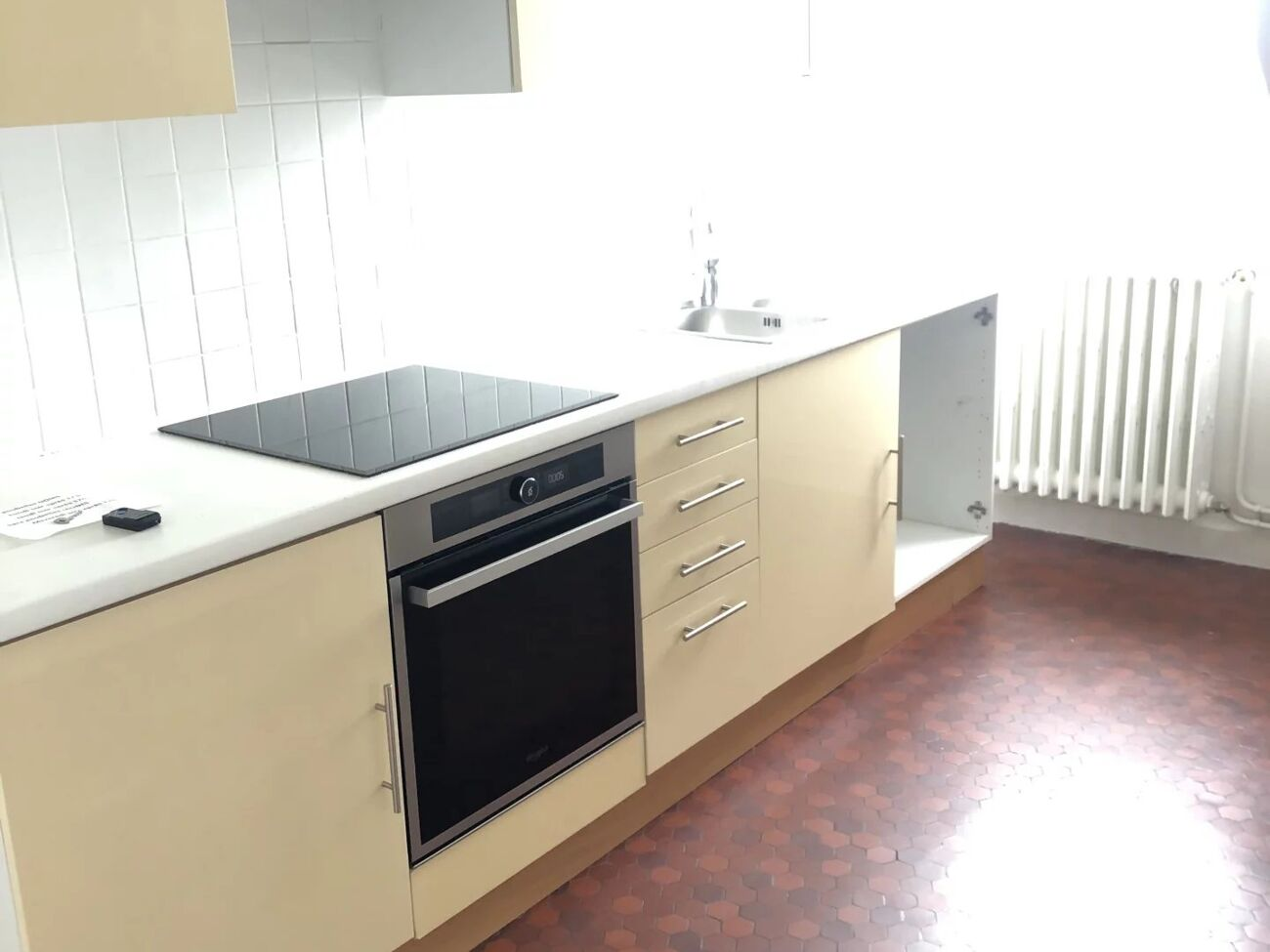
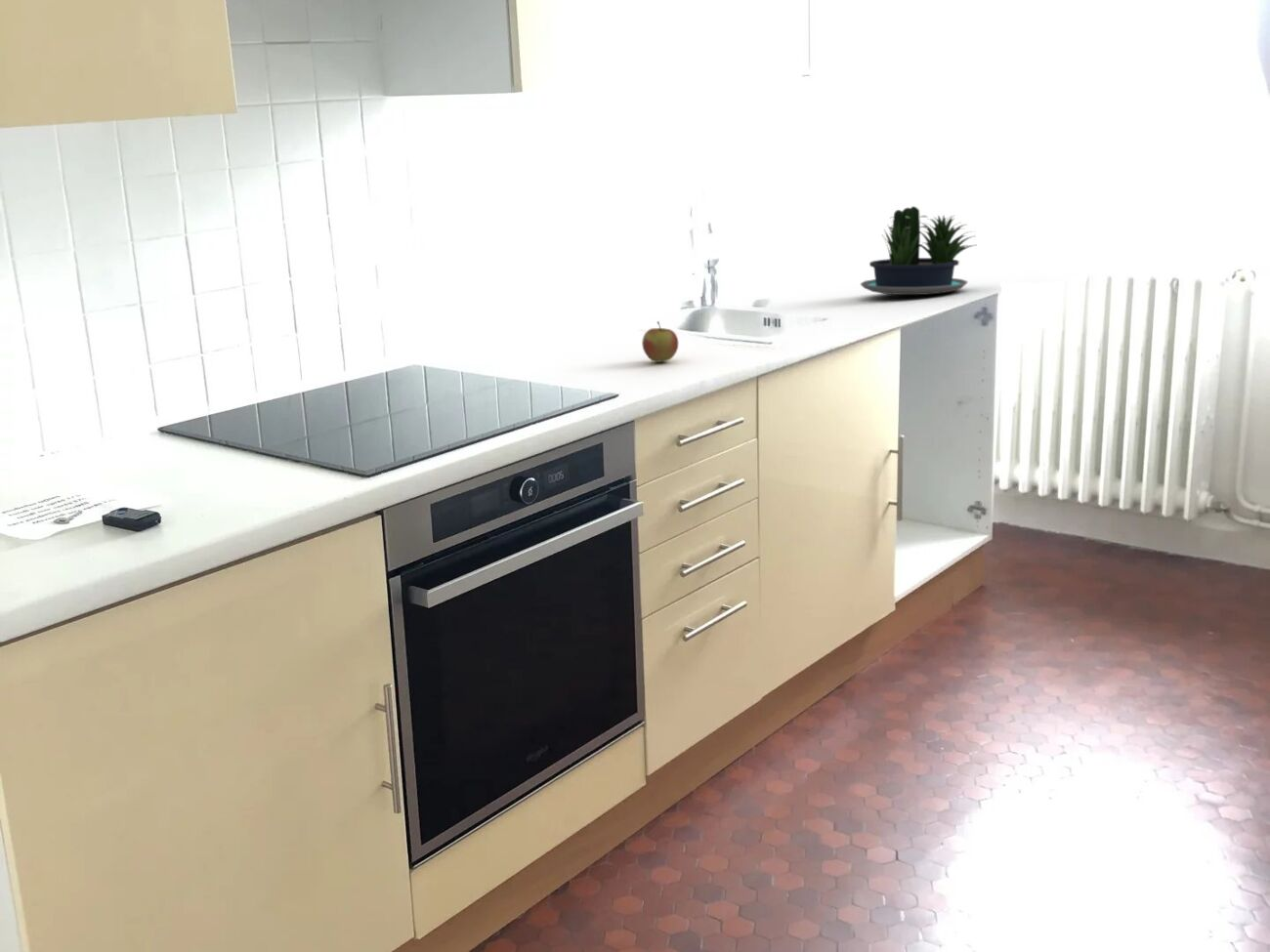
+ potted plant (923, 248)
+ apple (659, 341)
